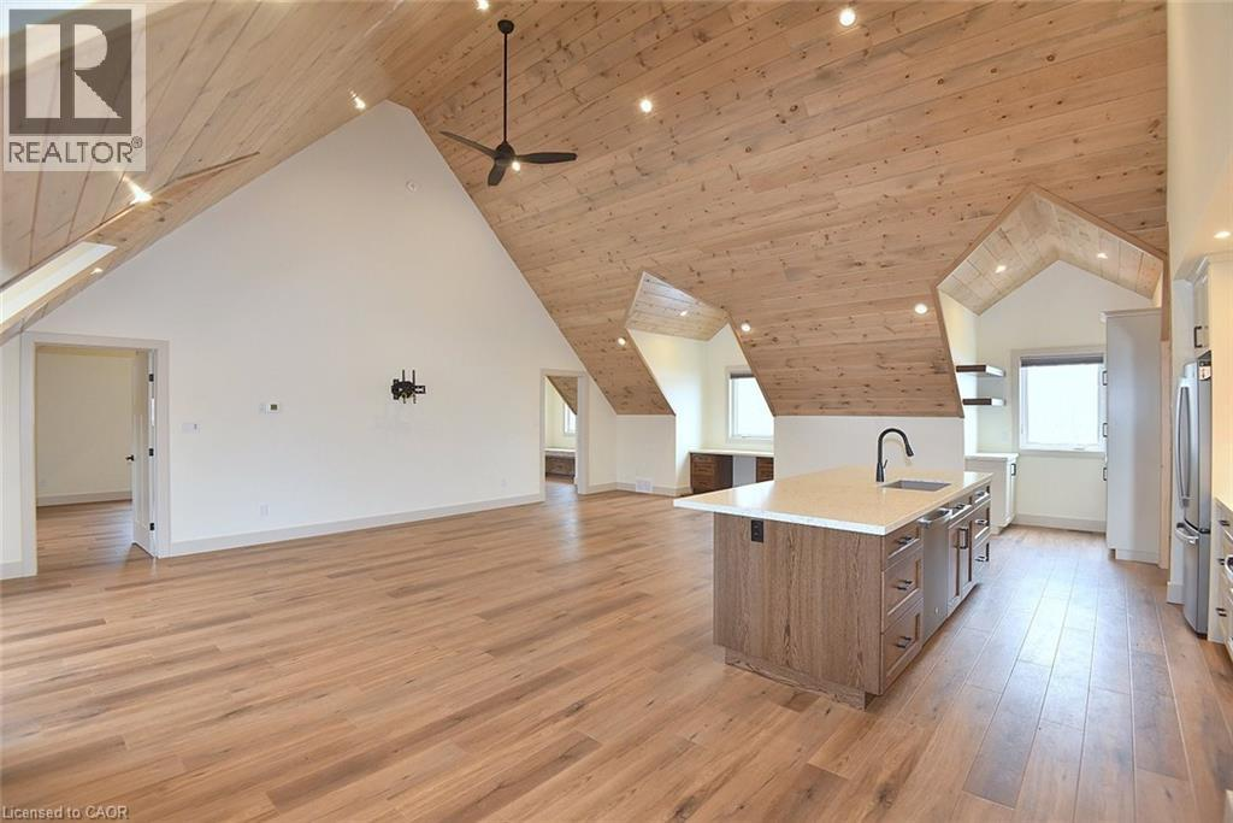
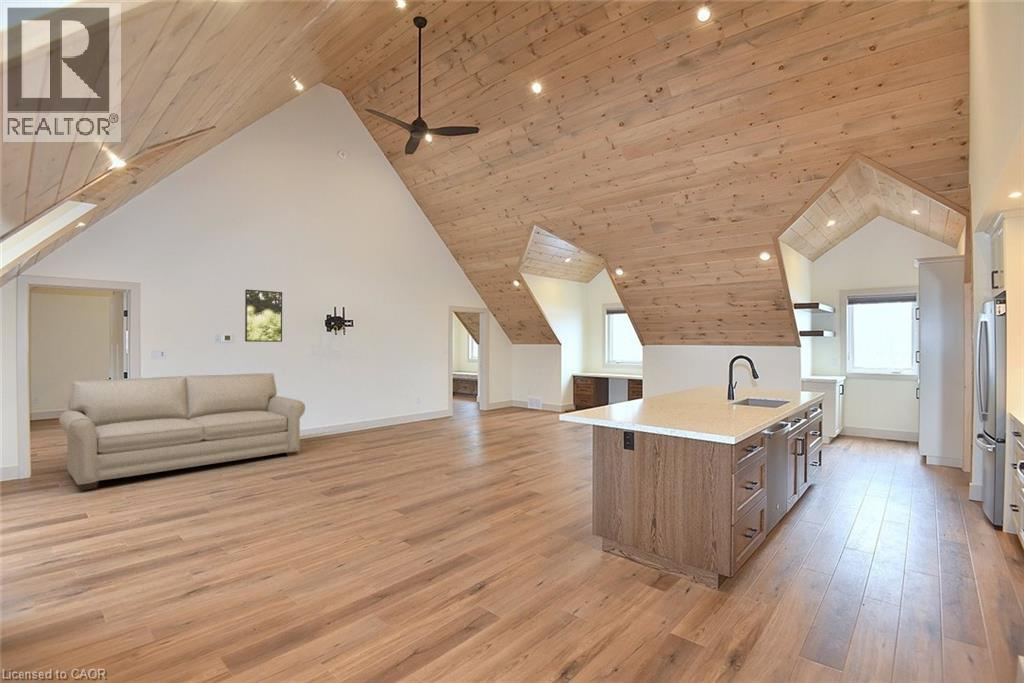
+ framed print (264, 316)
+ sofa (192, 420)
